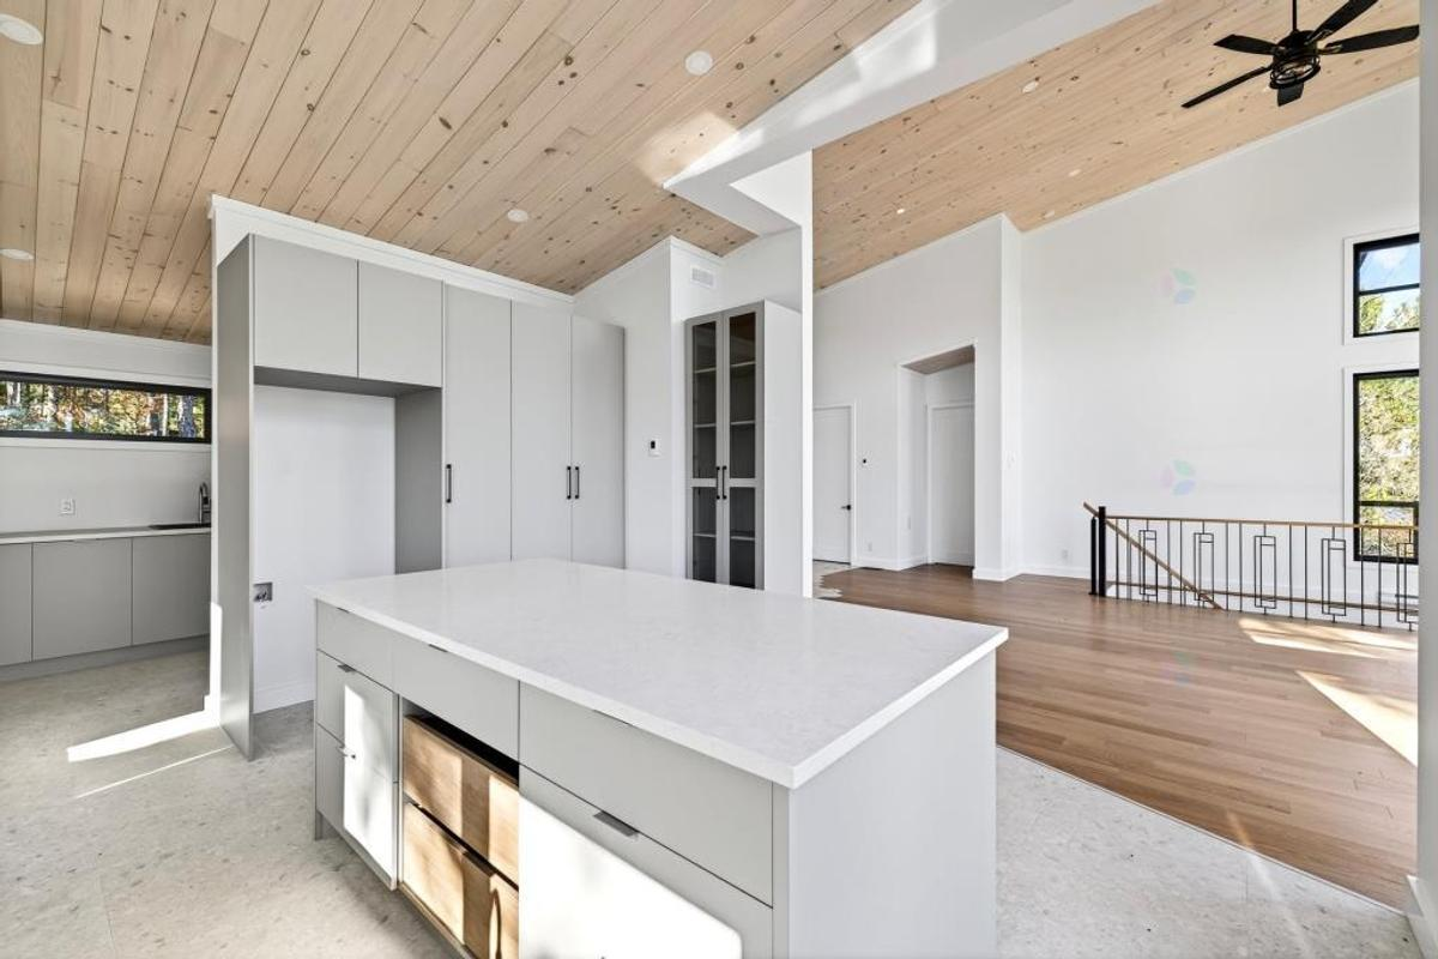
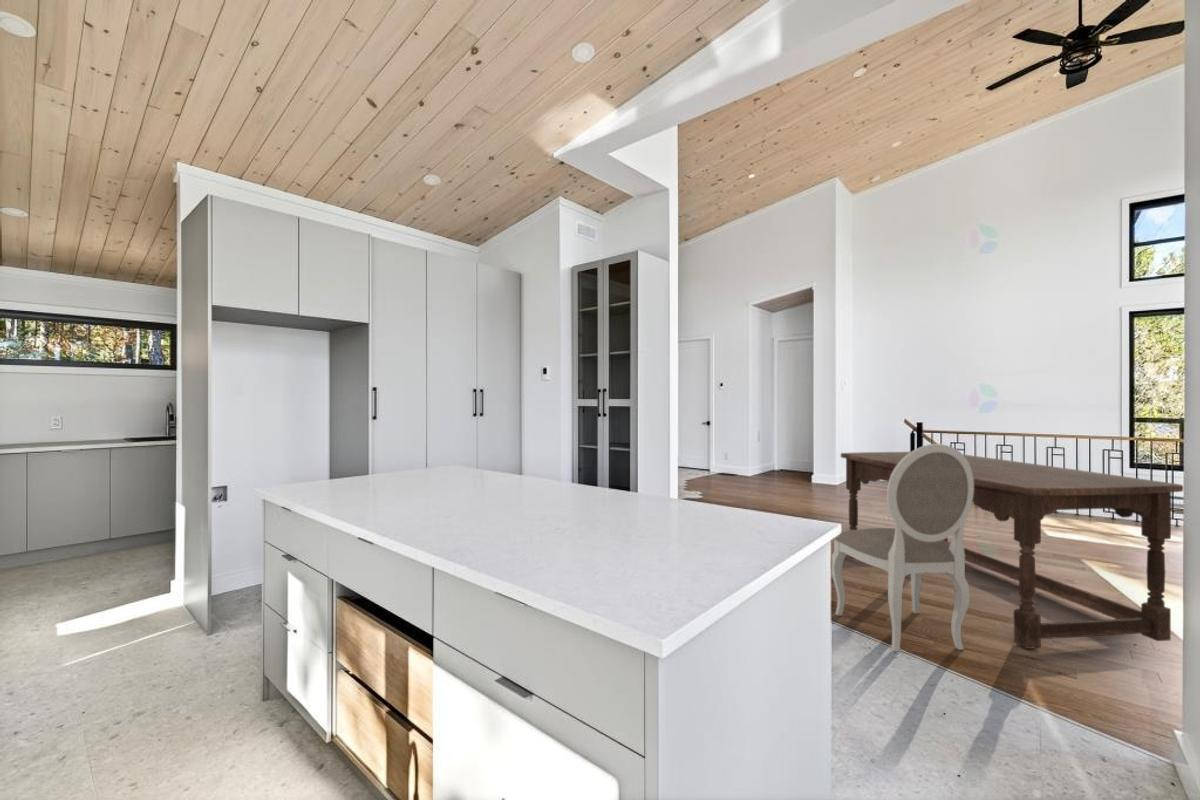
+ dining chair (903, 536)
+ dining table (982, 509)
